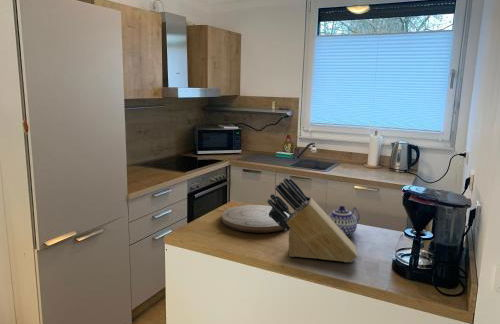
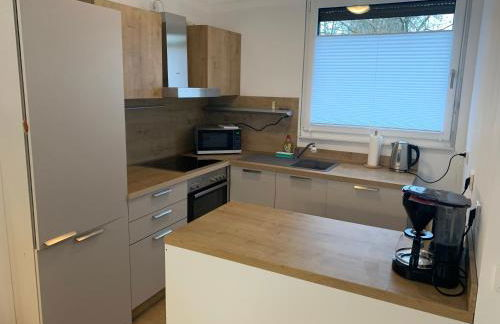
- teapot (342, 219)
- knife block (312, 216)
- cutting board (257, 217)
